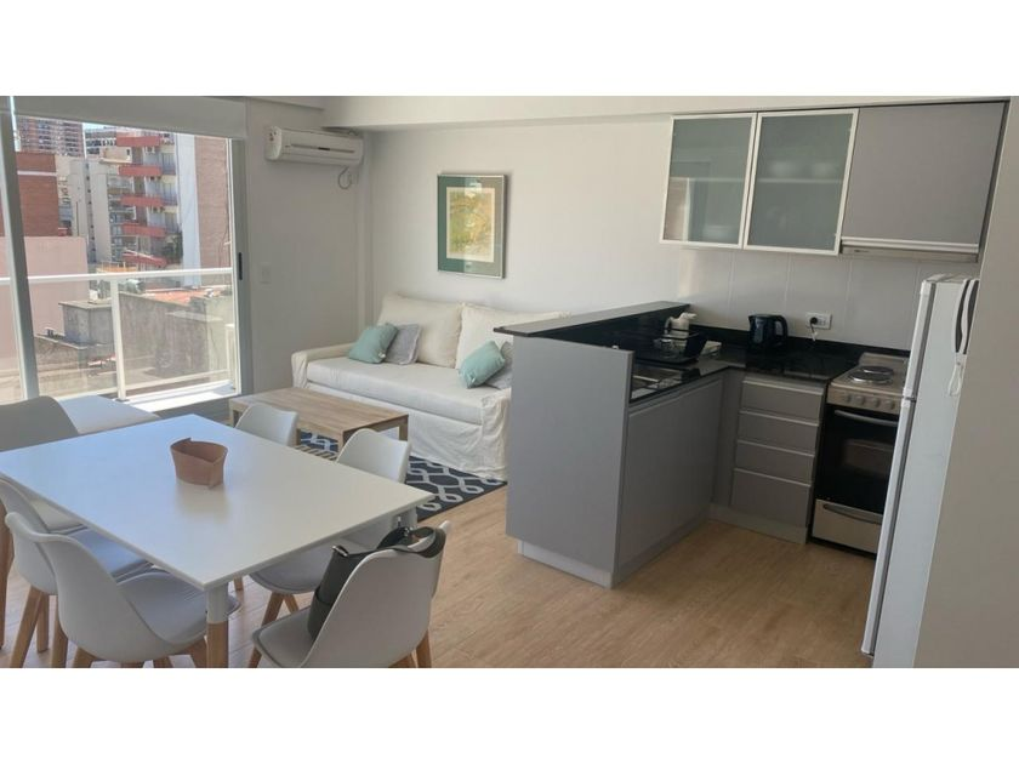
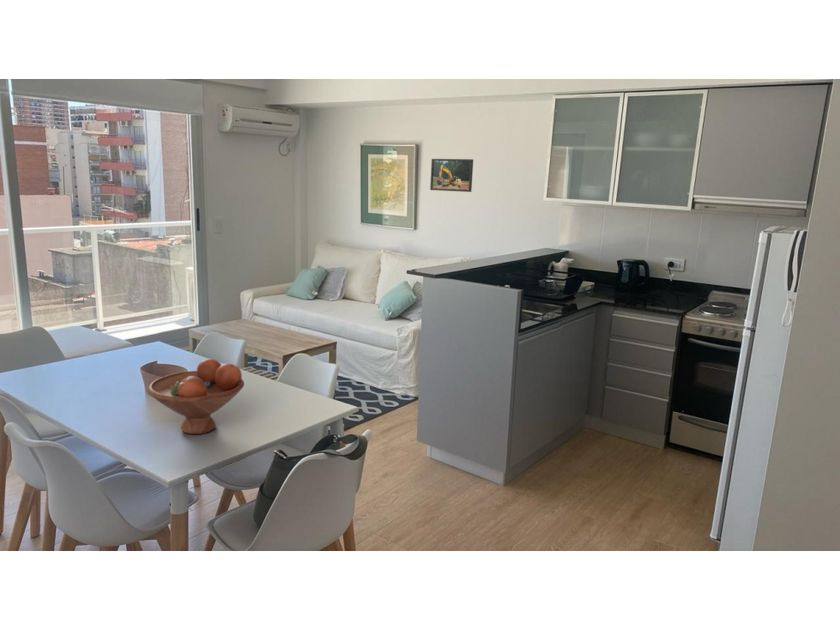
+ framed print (451, 175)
+ fruit bowl (197, 397)
